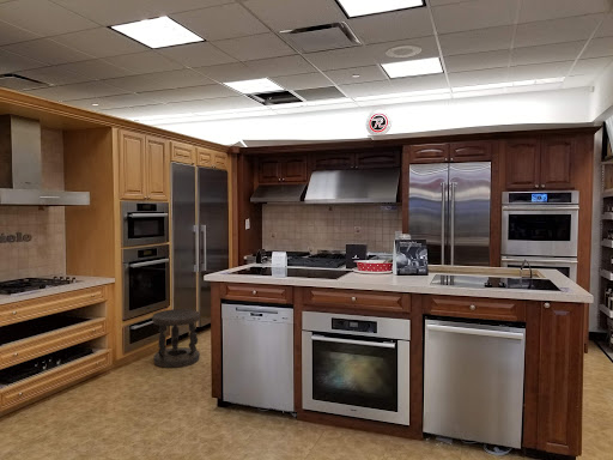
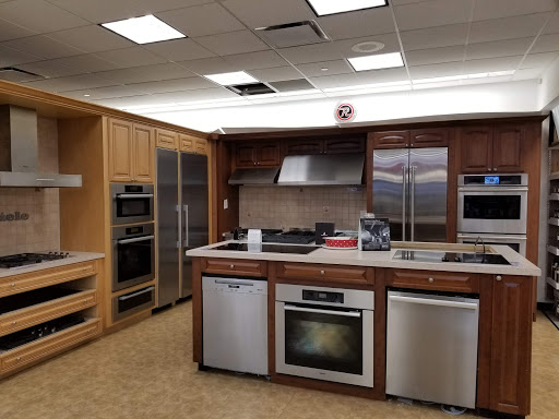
- stool (176, 337)
